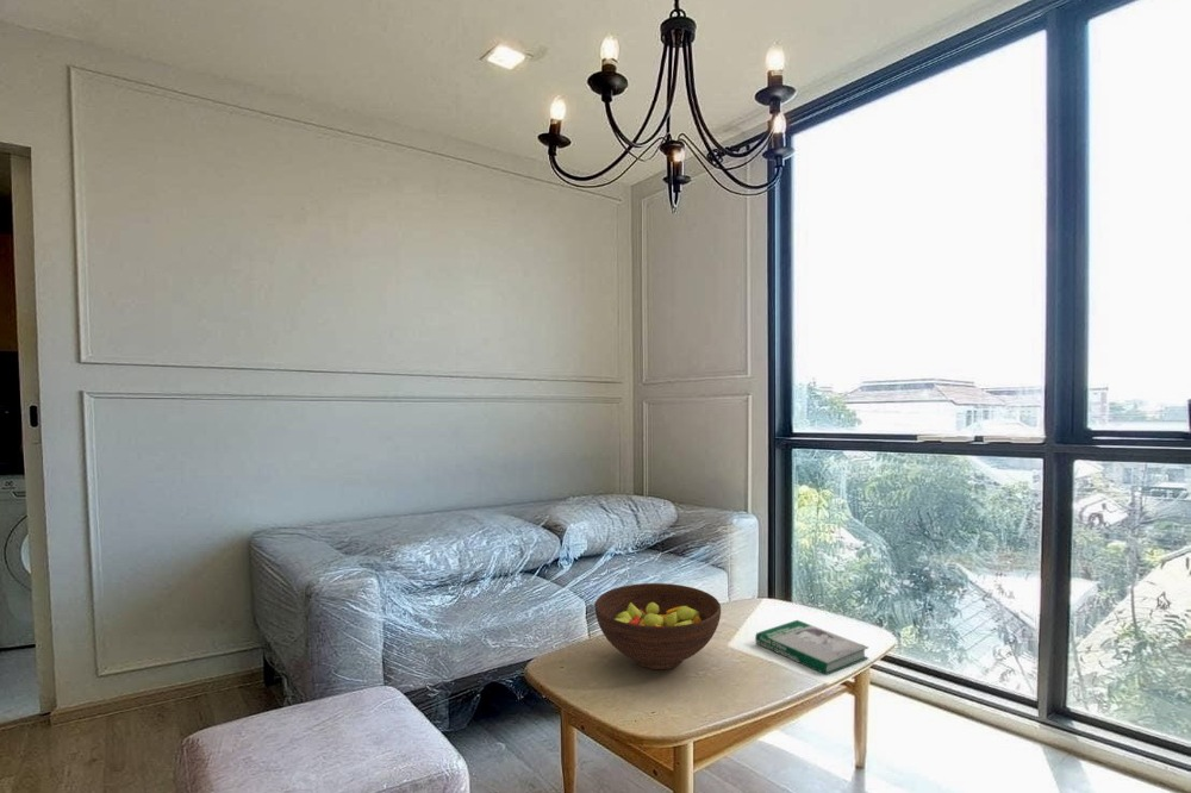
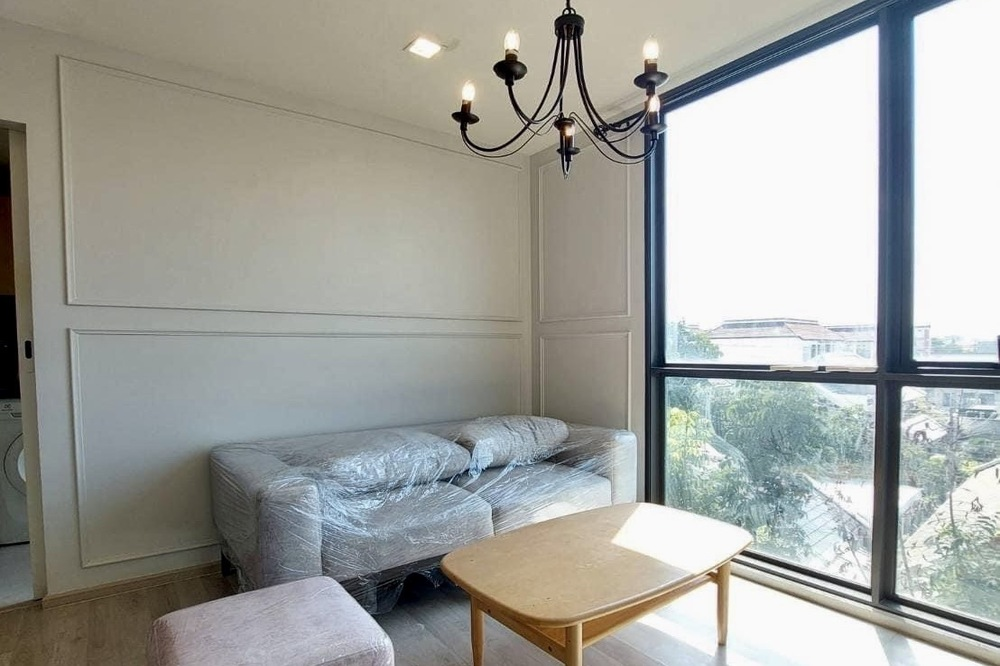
- book (810, 645)
- fruit bowl (657, 631)
